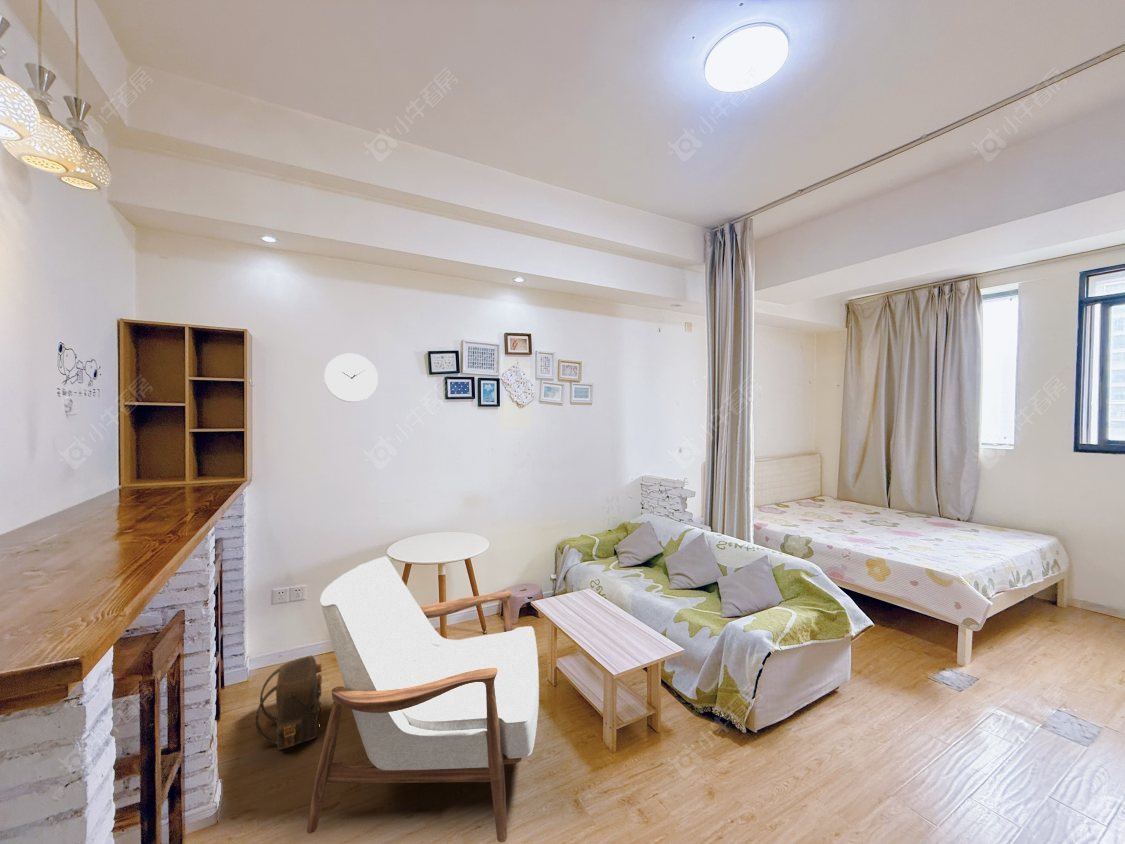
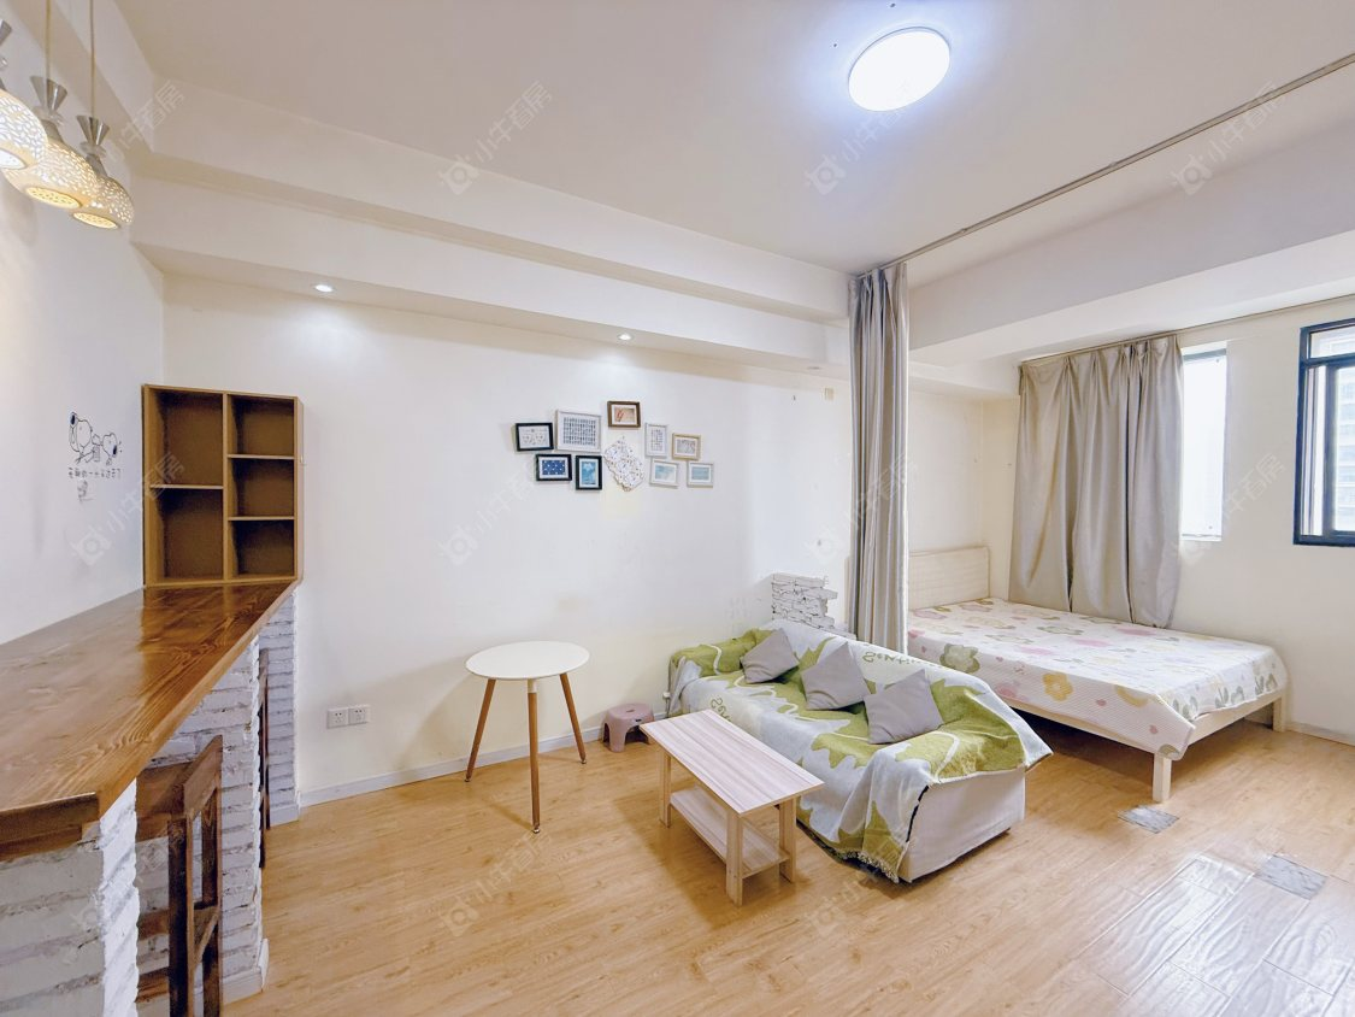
- armchair (437, 670)
- wall clock (351, 377)
- backpack (291, 701)
